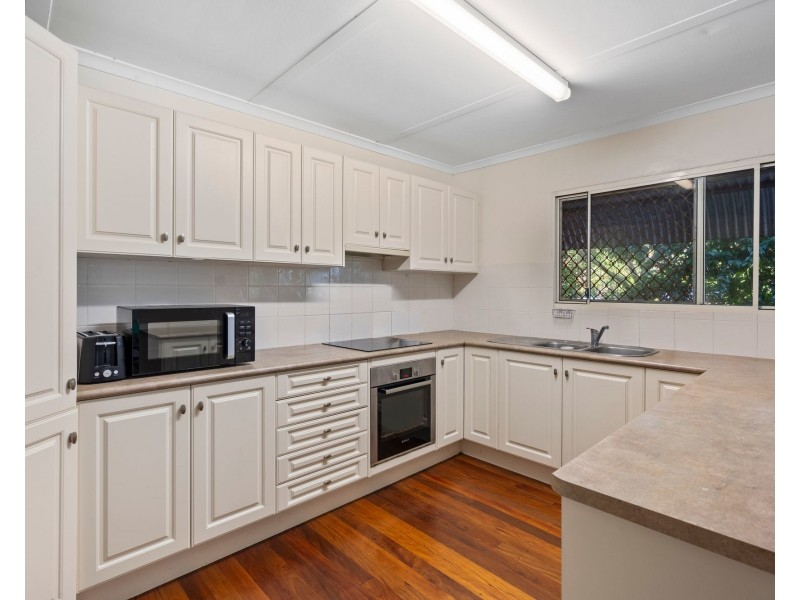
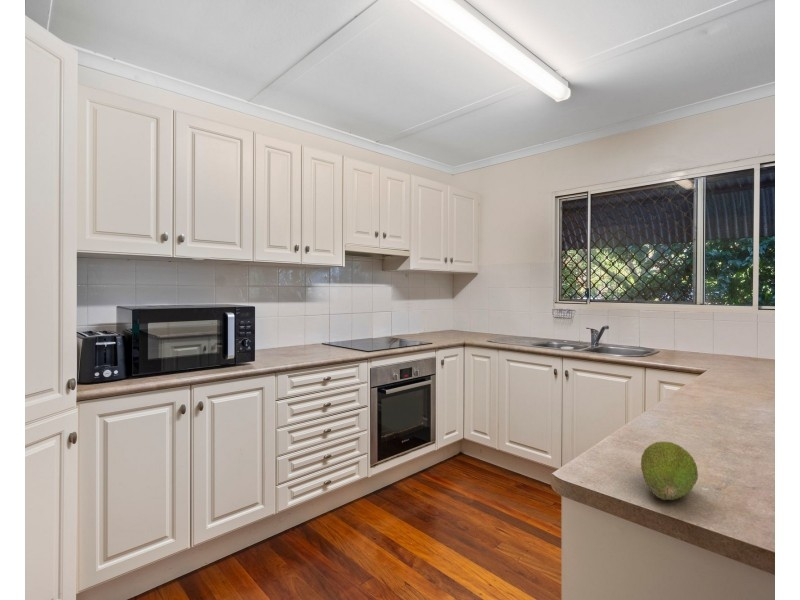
+ fruit (668, 469)
